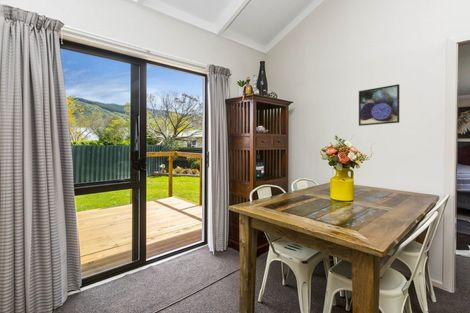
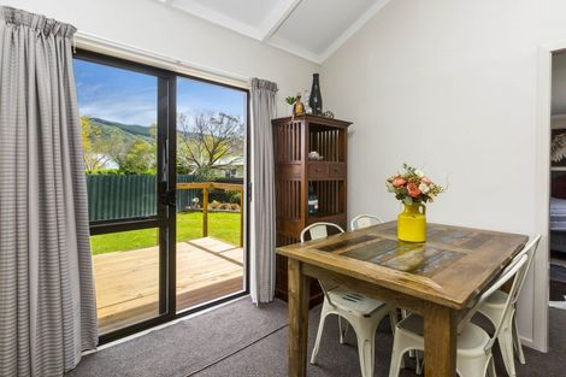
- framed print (378, 106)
